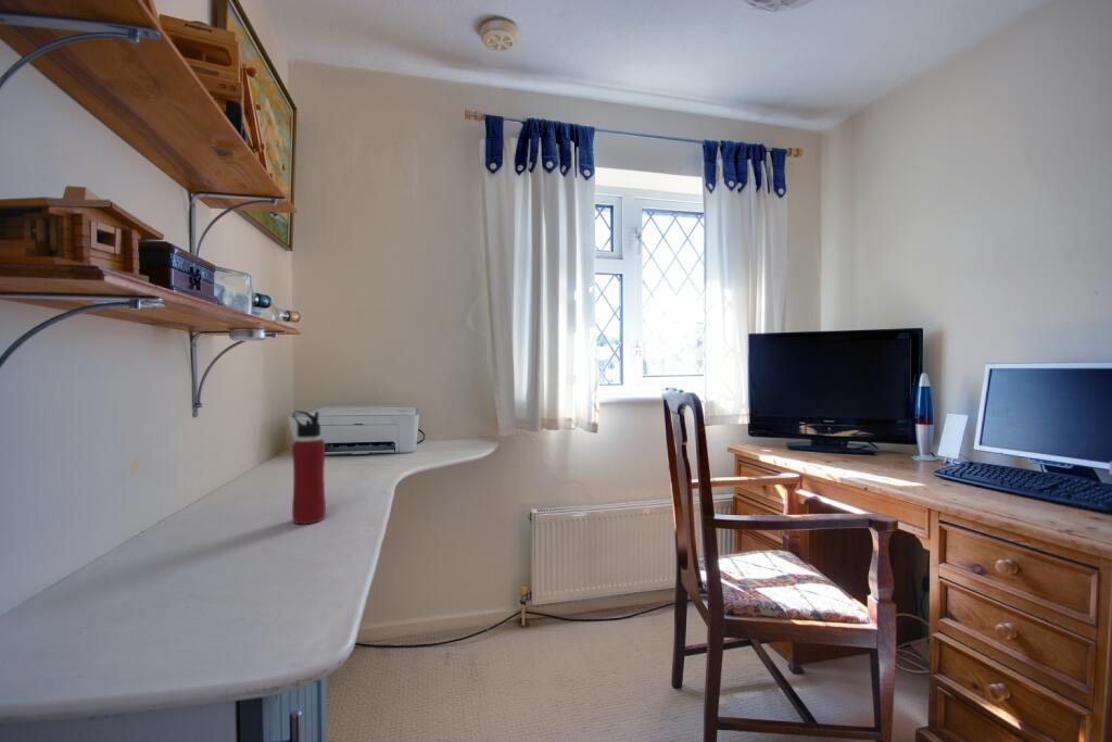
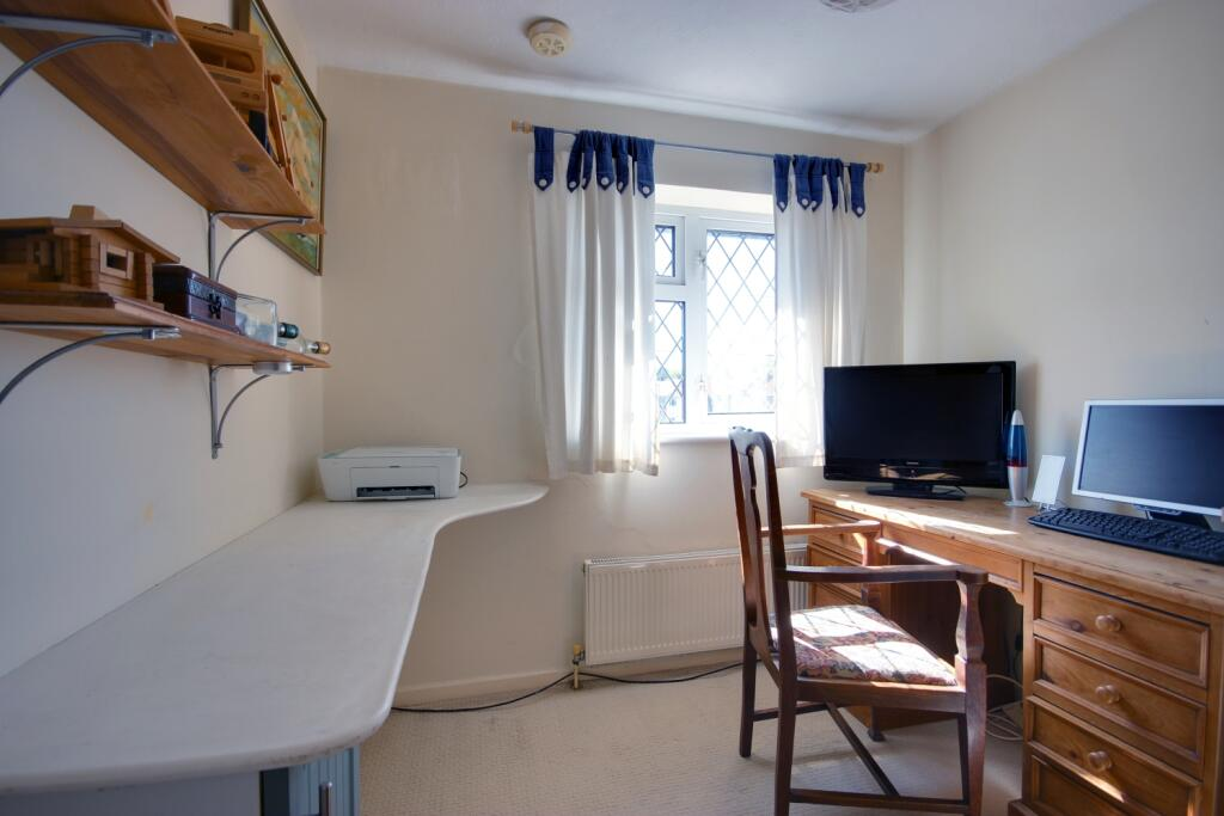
- water bottle (308, 465)
